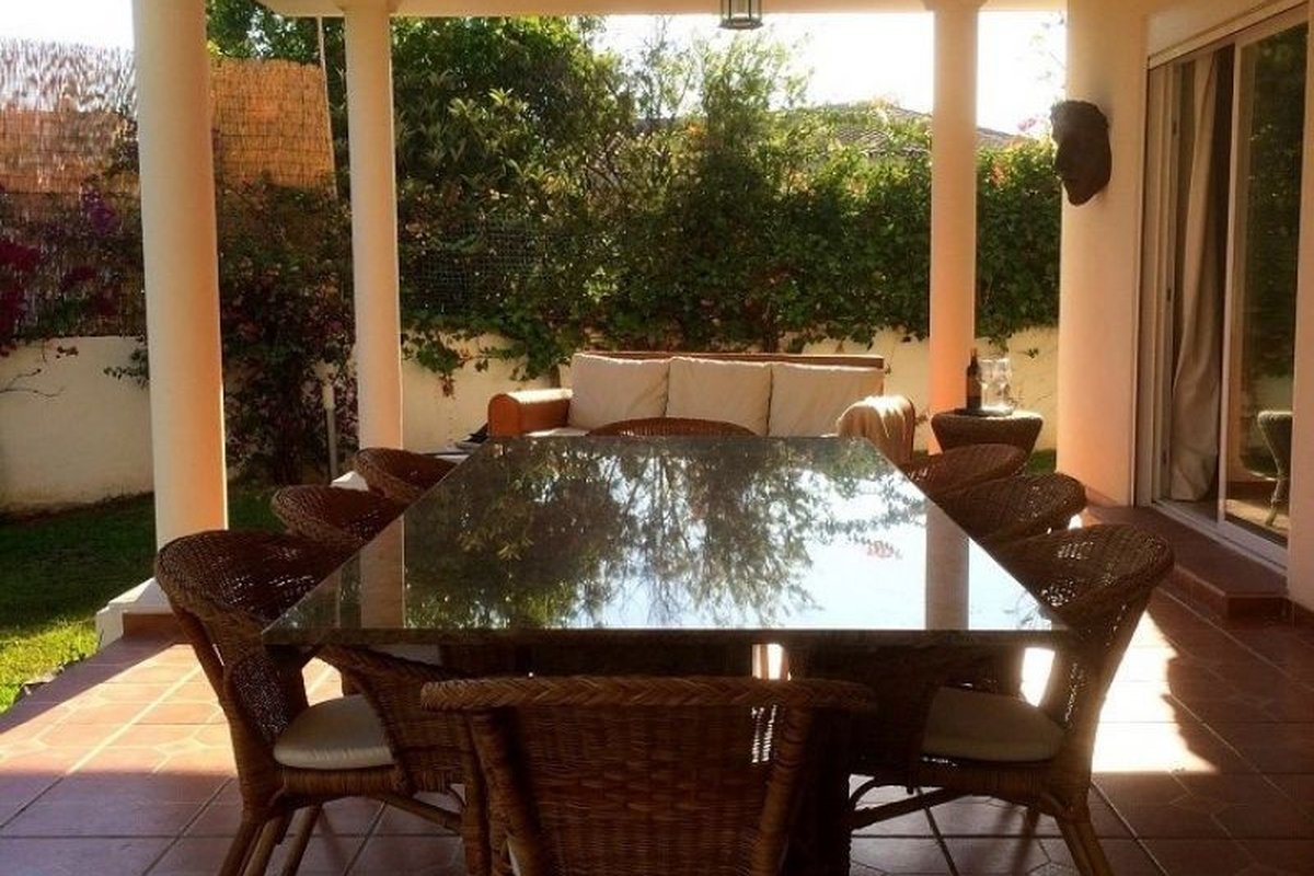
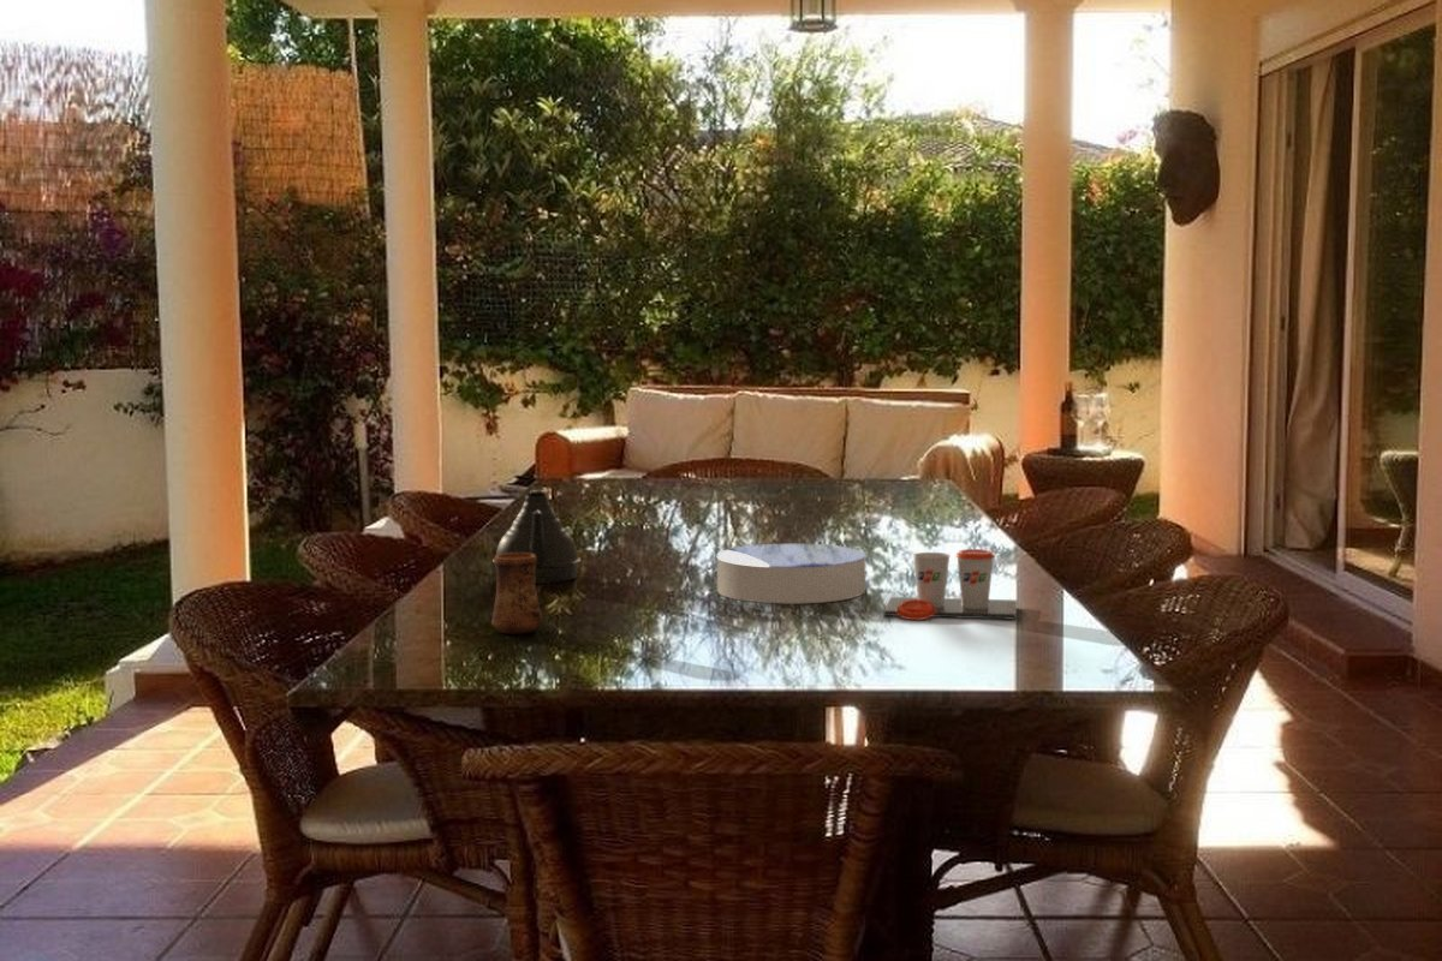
+ coaster (791, 572)
+ cup (516, 592)
+ cup (946, 581)
+ teapot (535, 538)
